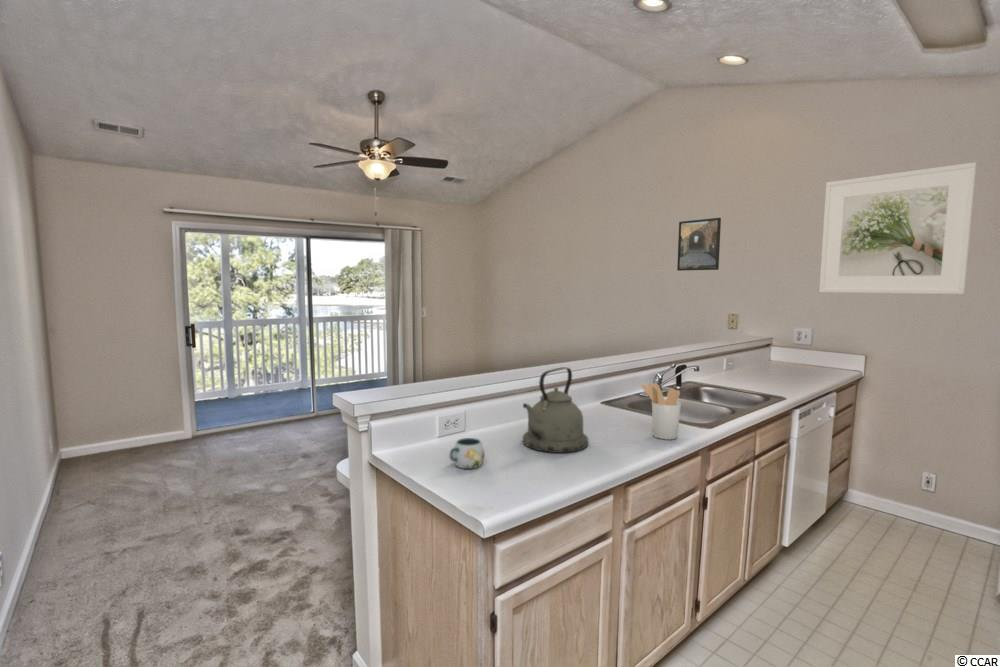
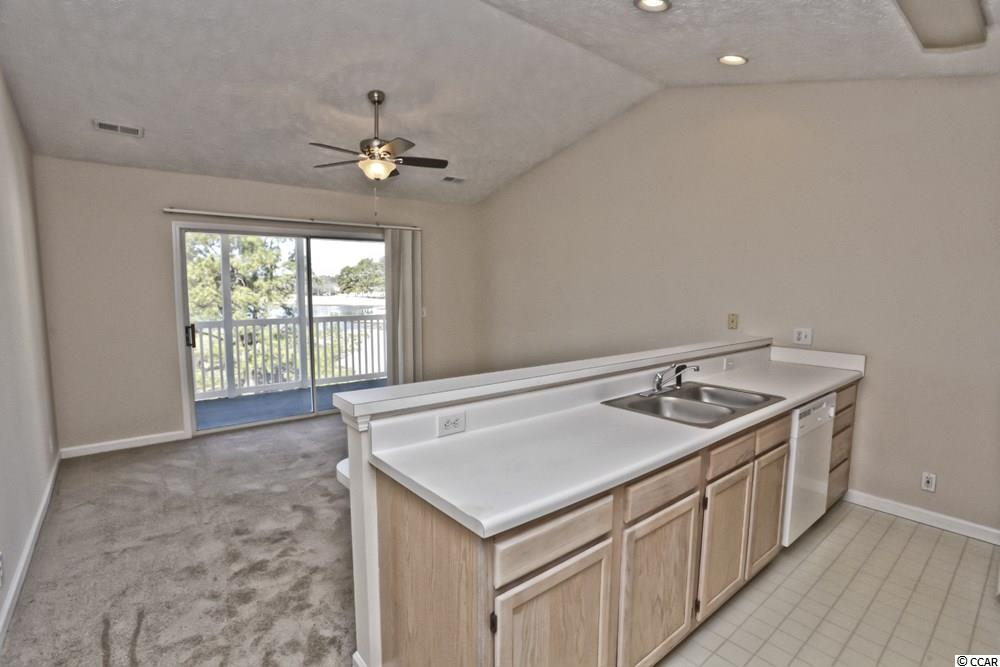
- kettle (555, 407)
- utensil holder (660, 409)
- mug (465, 454)
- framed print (890, 233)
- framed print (698, 245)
